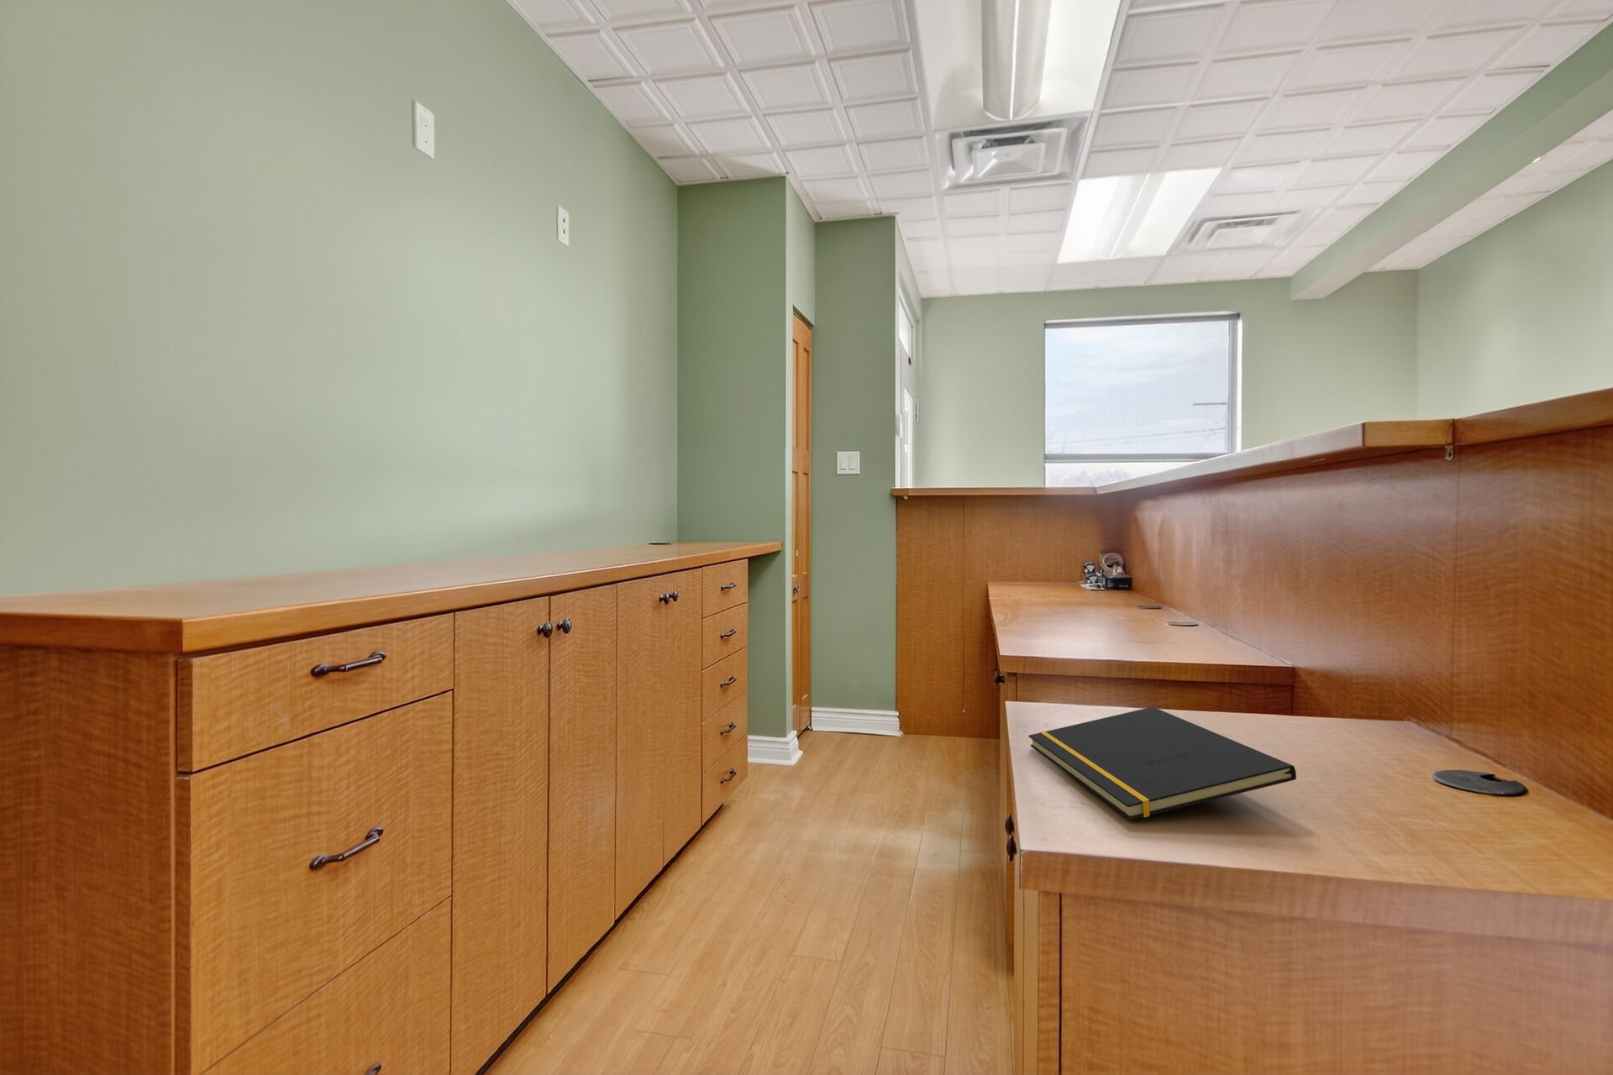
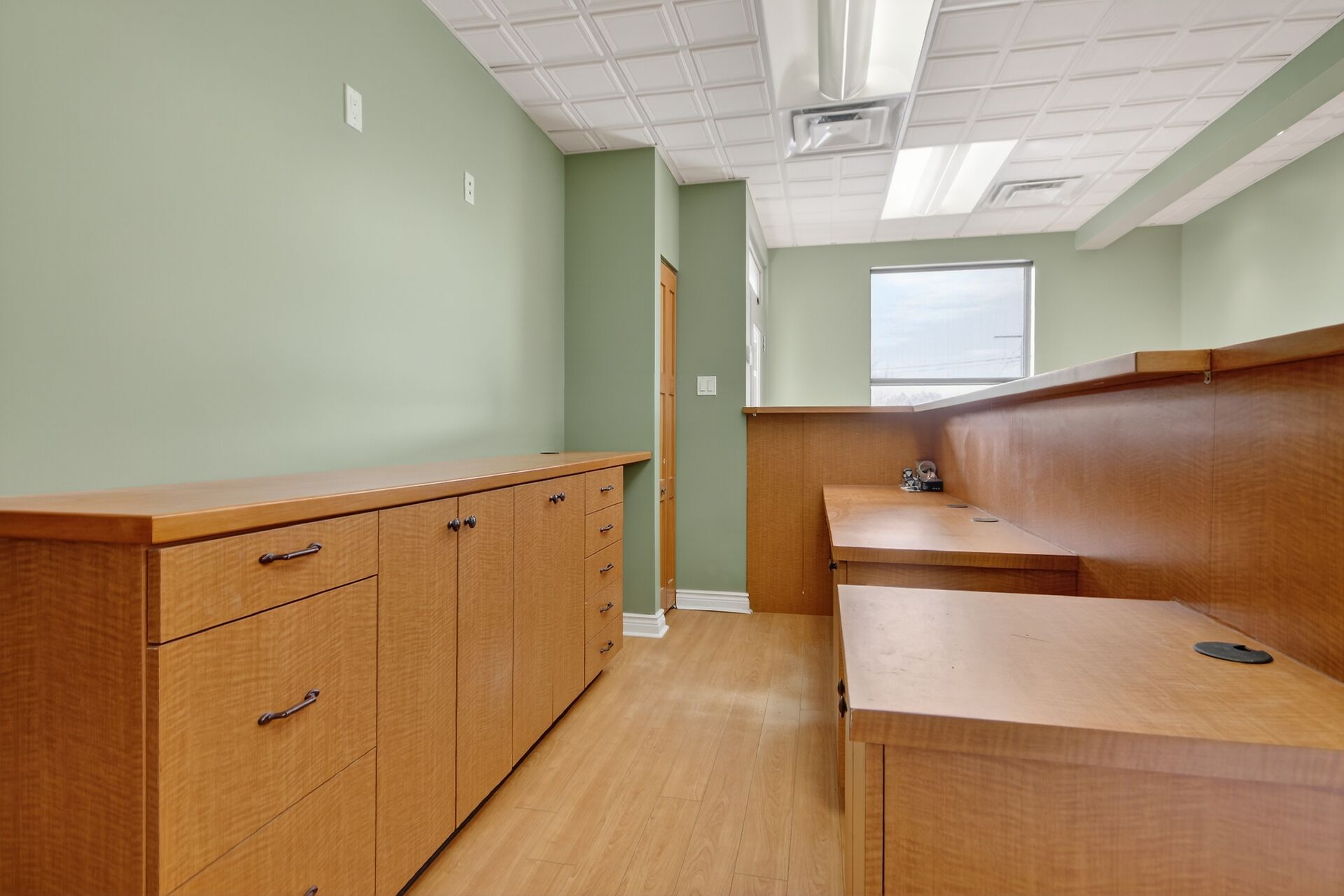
- notepad (1144, 755)
